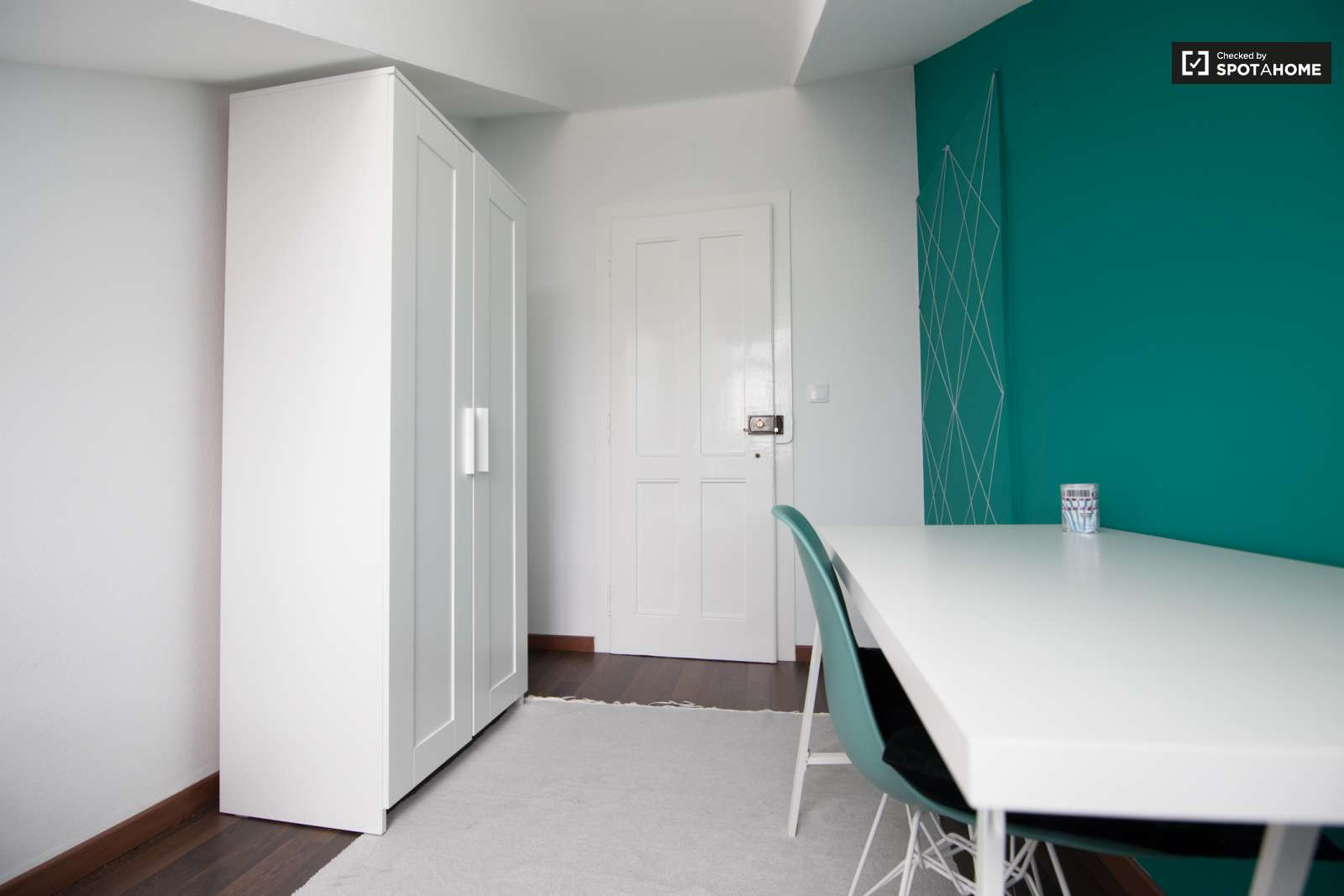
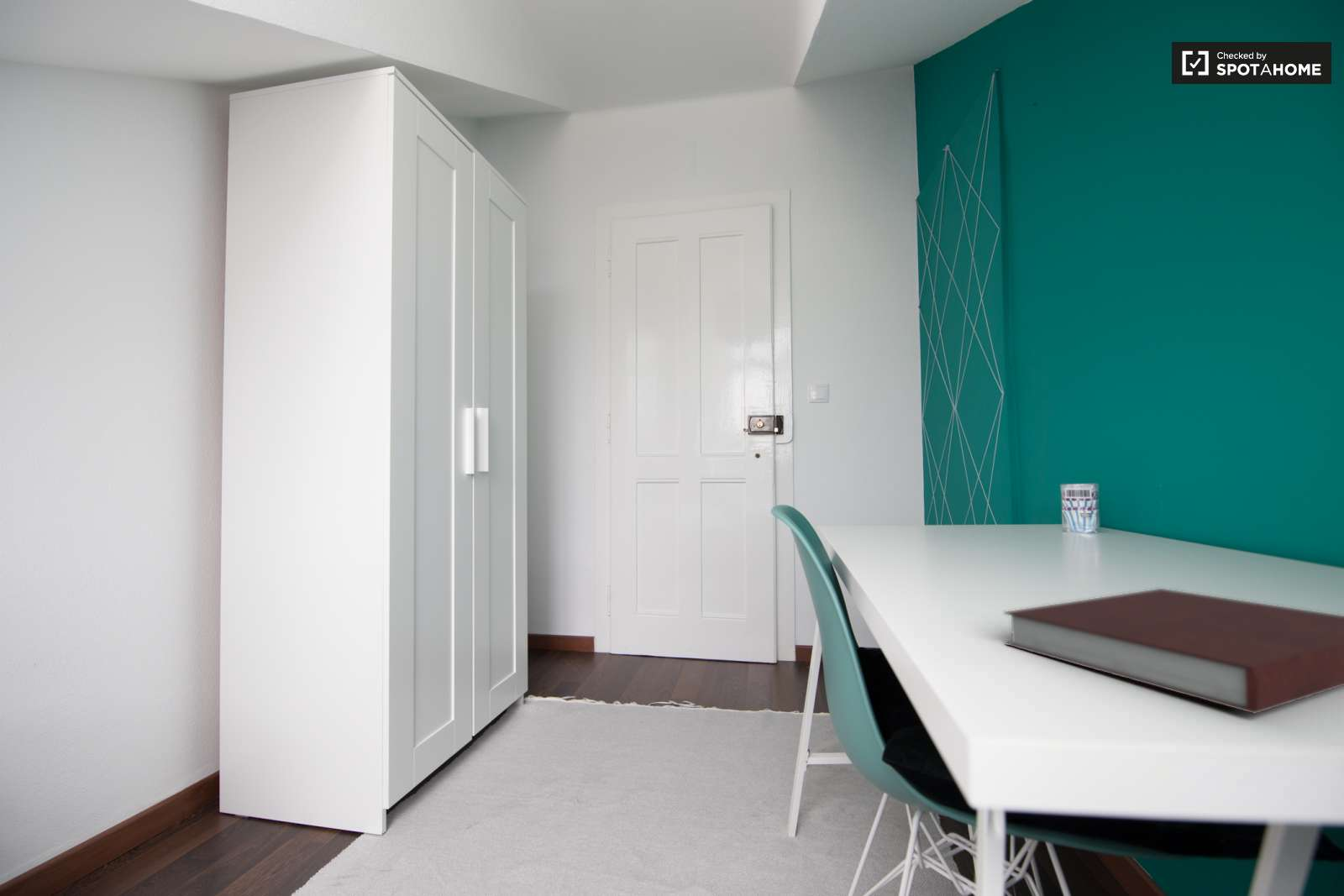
+ notebook (1197, 636)
